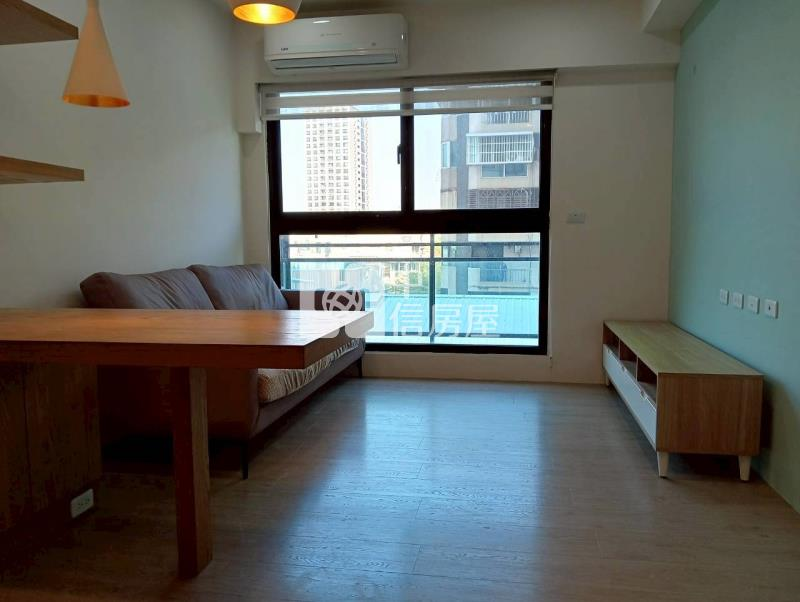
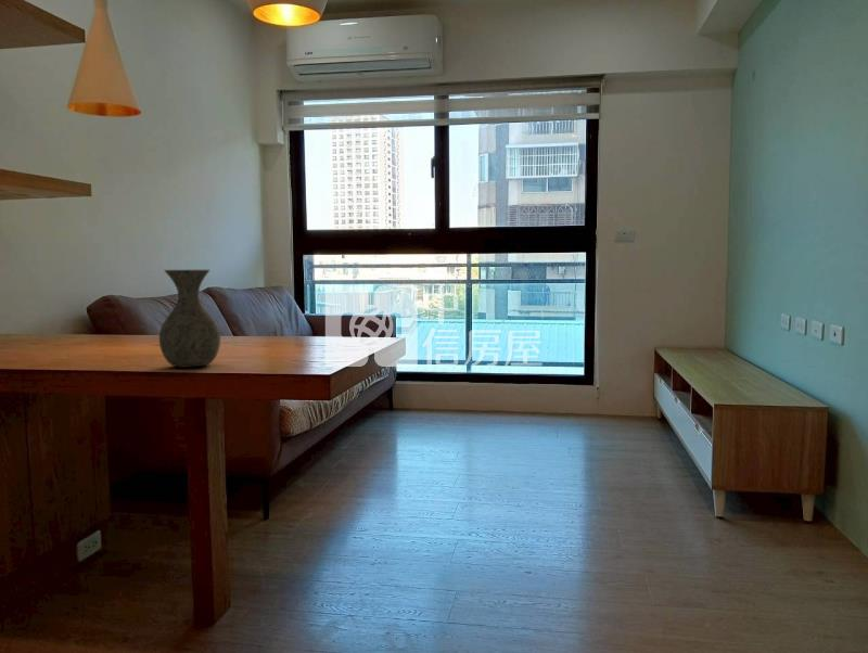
+ vase (189, 318)
